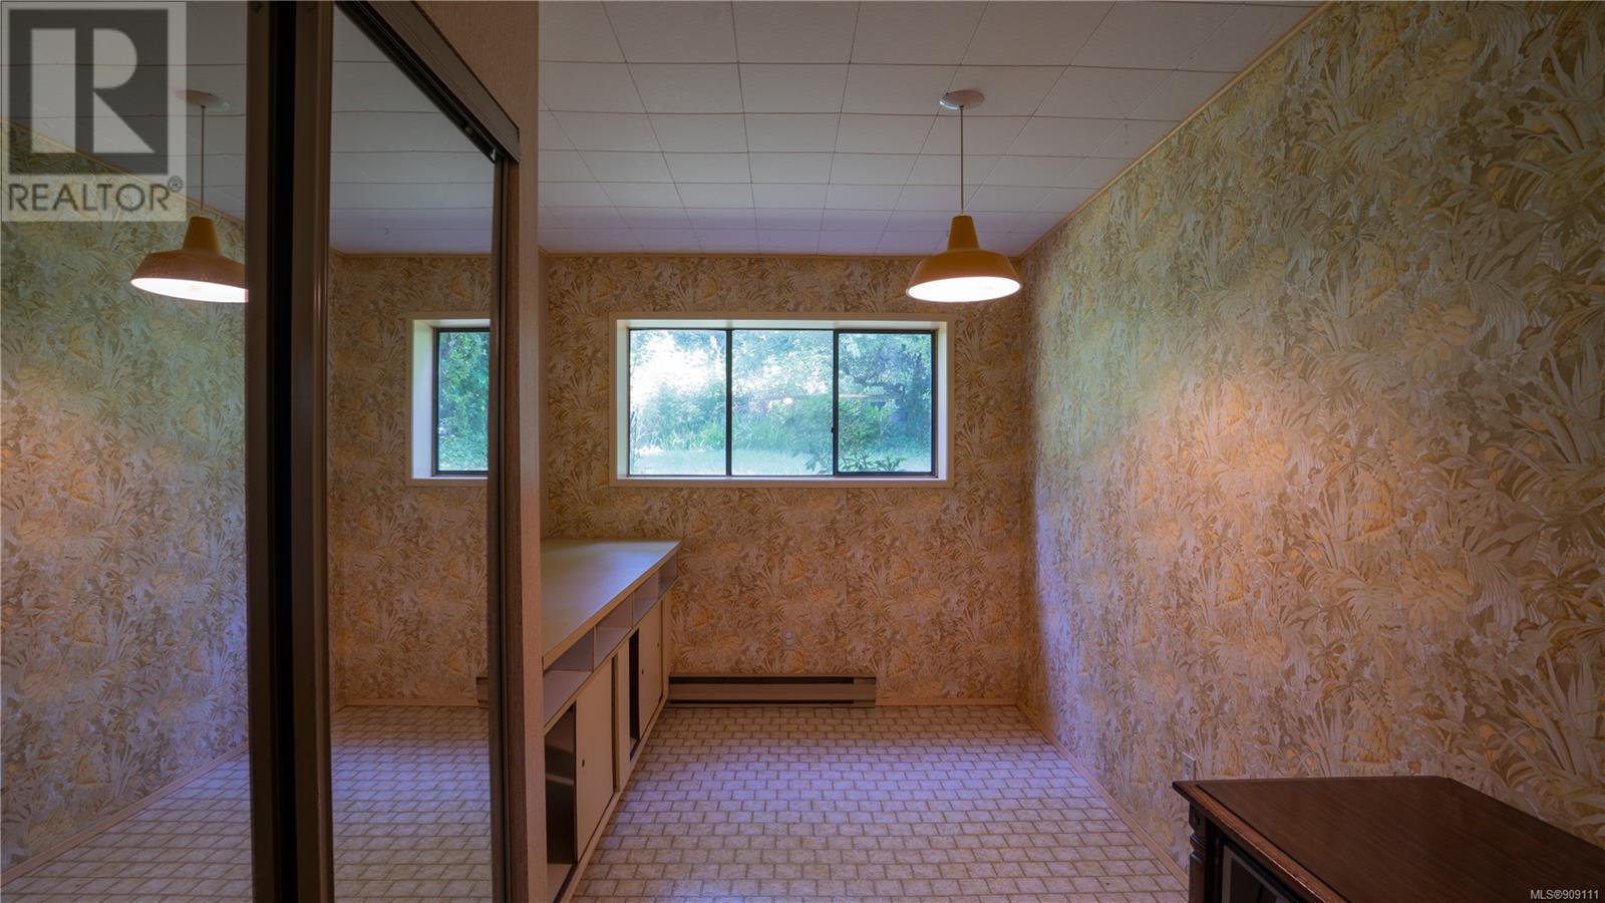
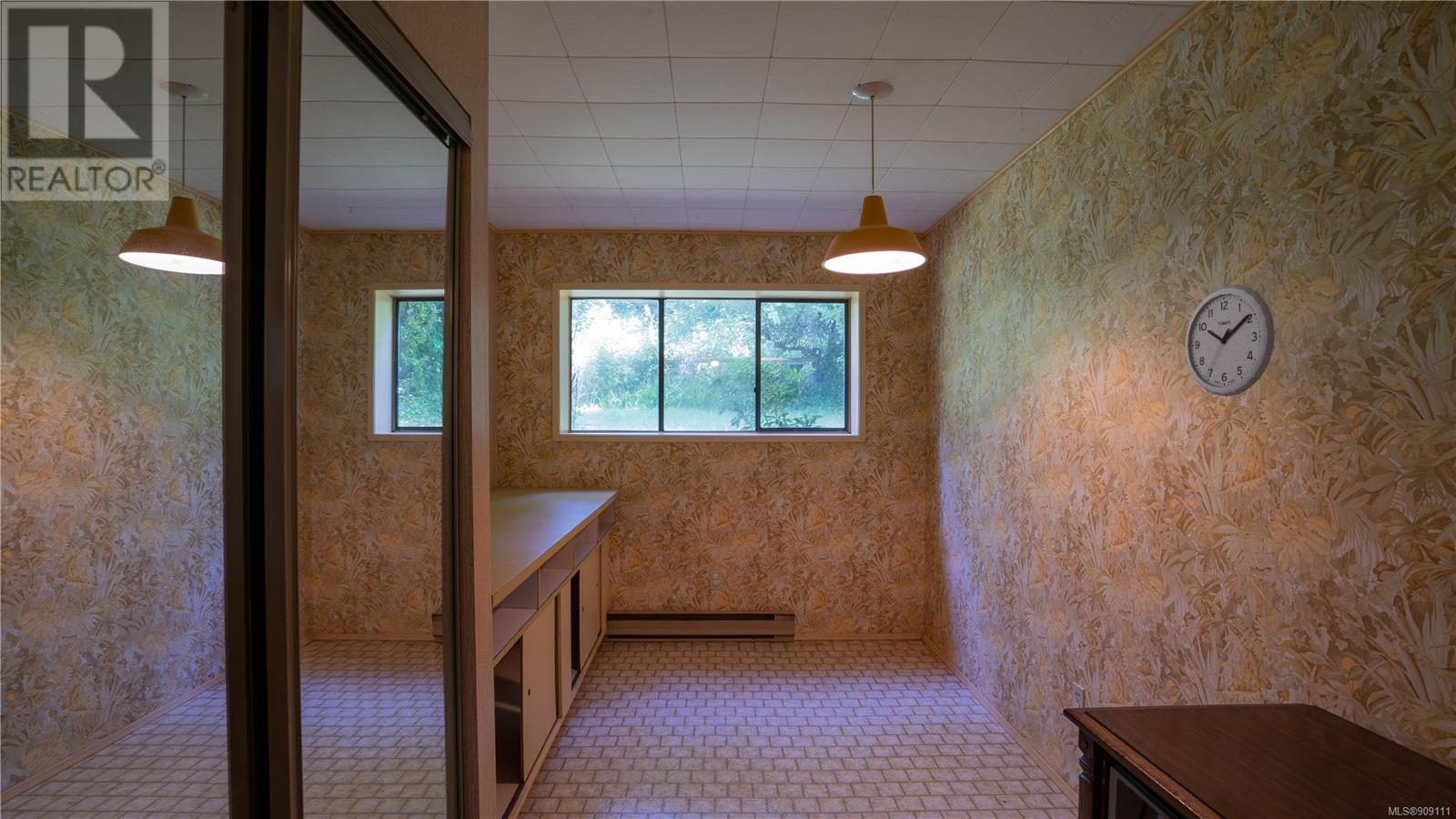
+ wall clock (1224, 340)
